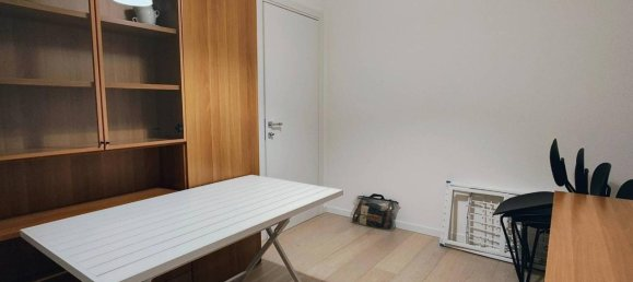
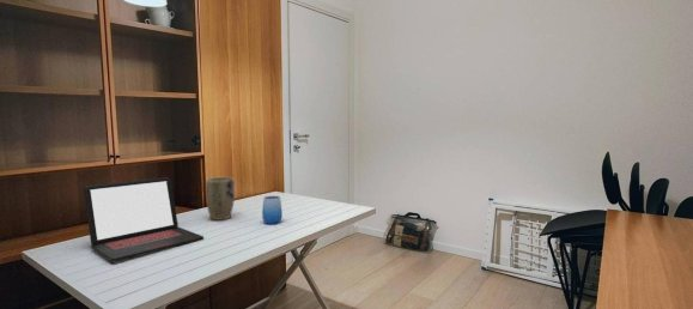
+ laptop (145, 213)
+ plant pot (220, 198)
+ cup (272, 210)
